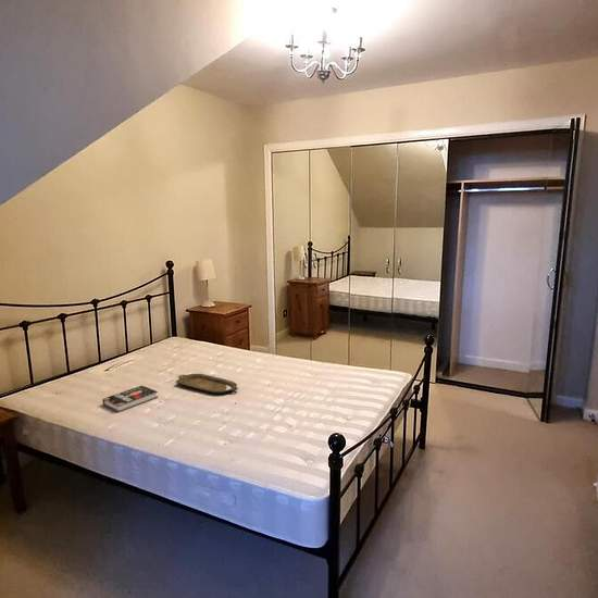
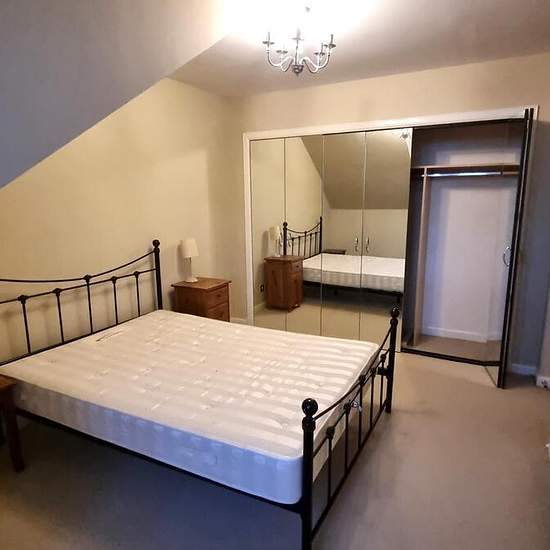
- book (130, 398)
- serving tray (207, 384)
